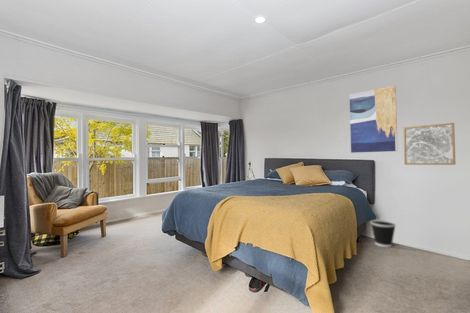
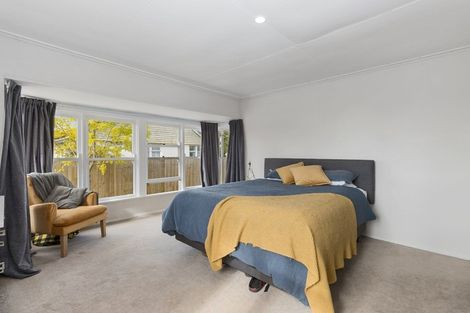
- wall art (428, 145)
- wall art (372, 121)
- wastebasket (383, 233)
